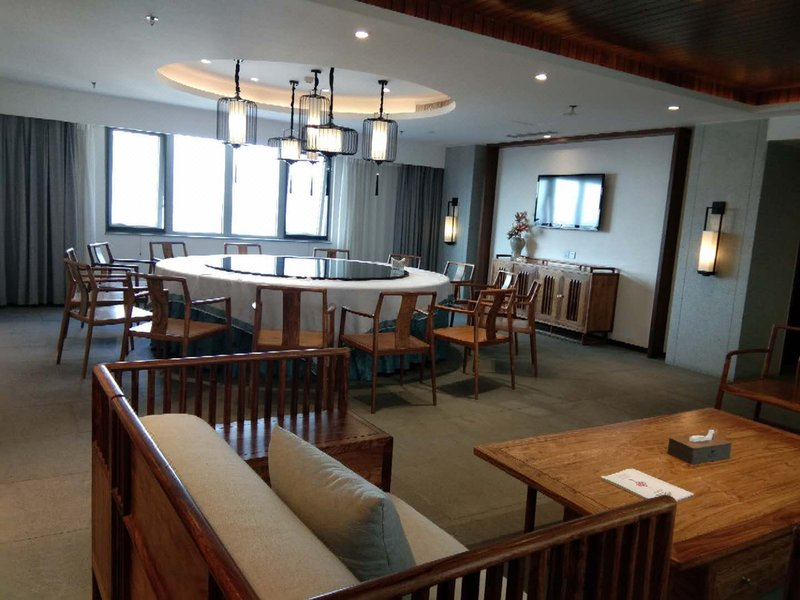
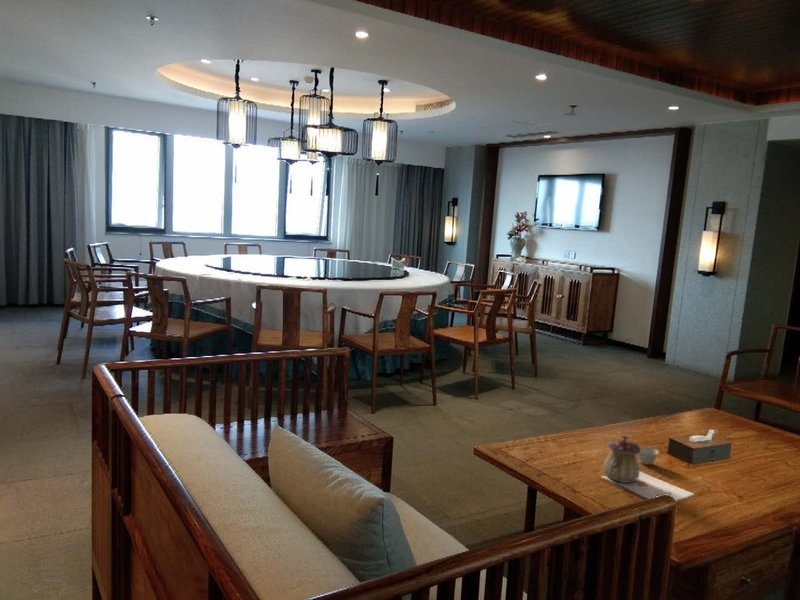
+ teapot (621, 456)
+ teacup (644, 455)
